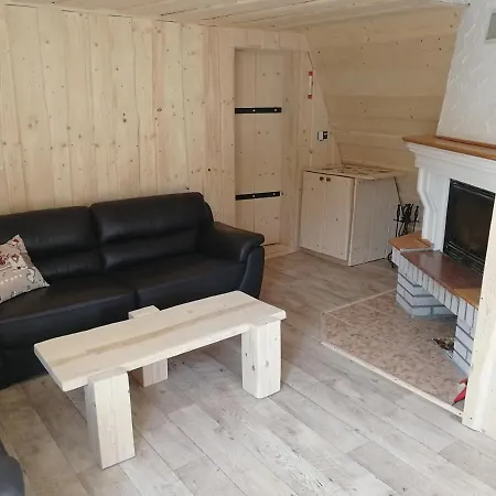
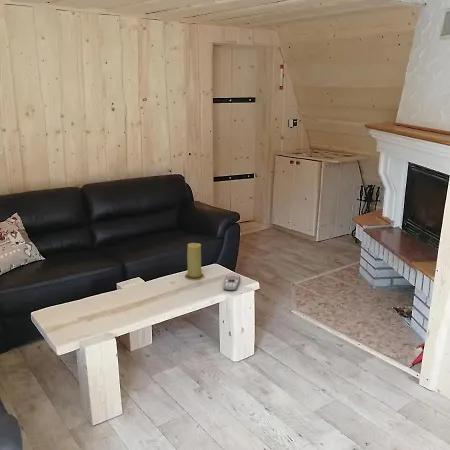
+ remote control (231, 282)
+ candle (194, 260)
